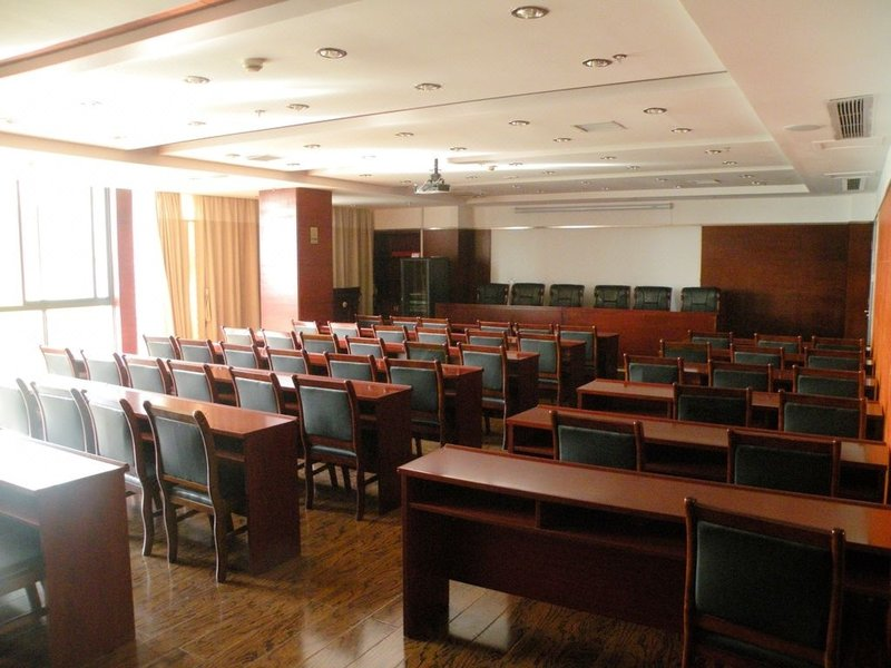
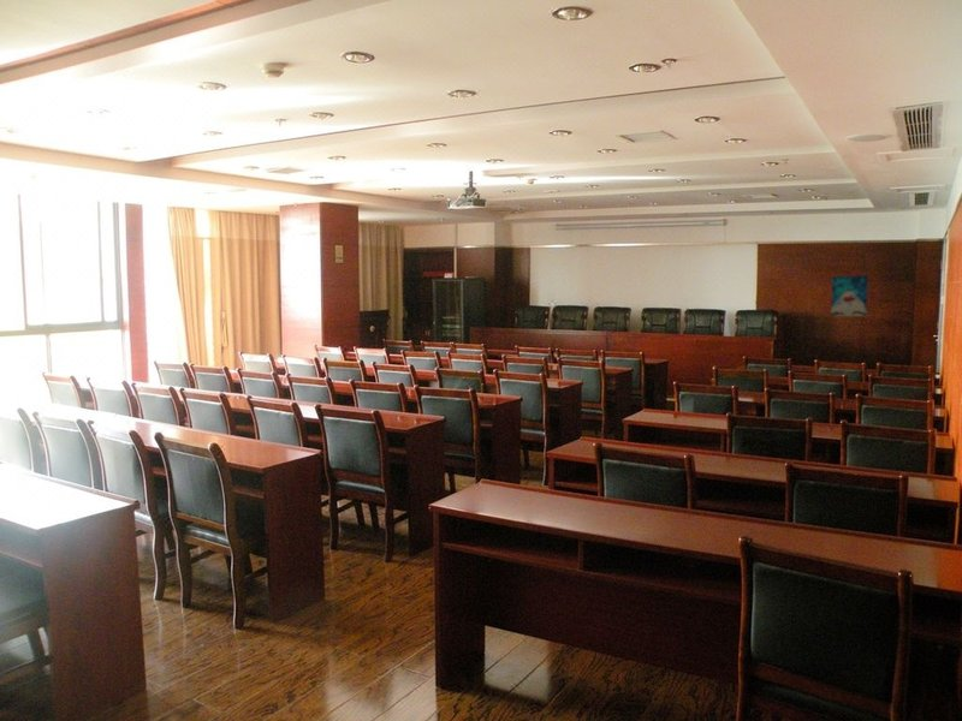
+ wall art (849, 296)
